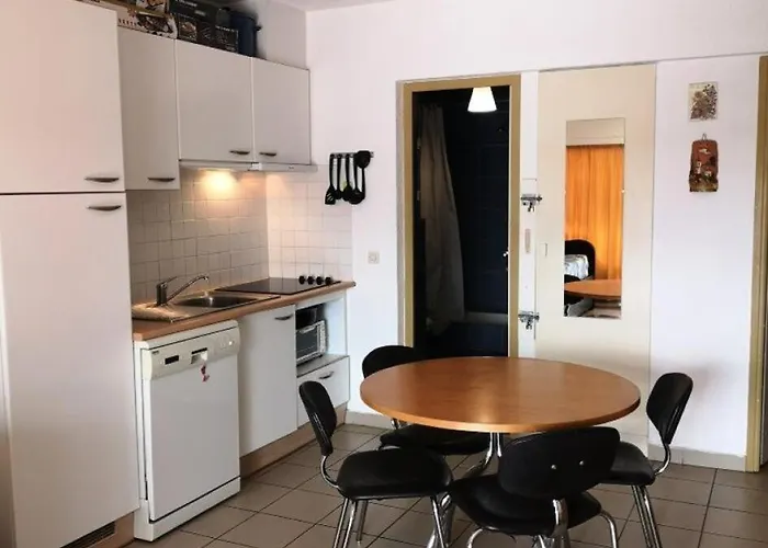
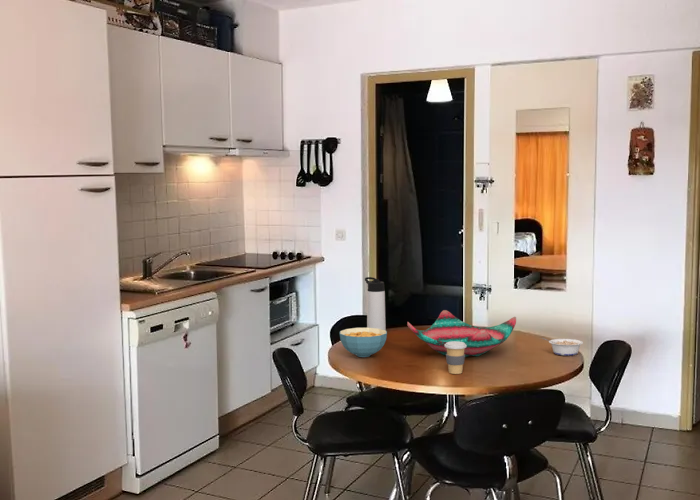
+ thermos bottle (374, 309)
+ decorative bowl (462, 335)
+ coffee cup (455, 357)
+ legume (564, 346)
+ cereal bowl (363, 343)
